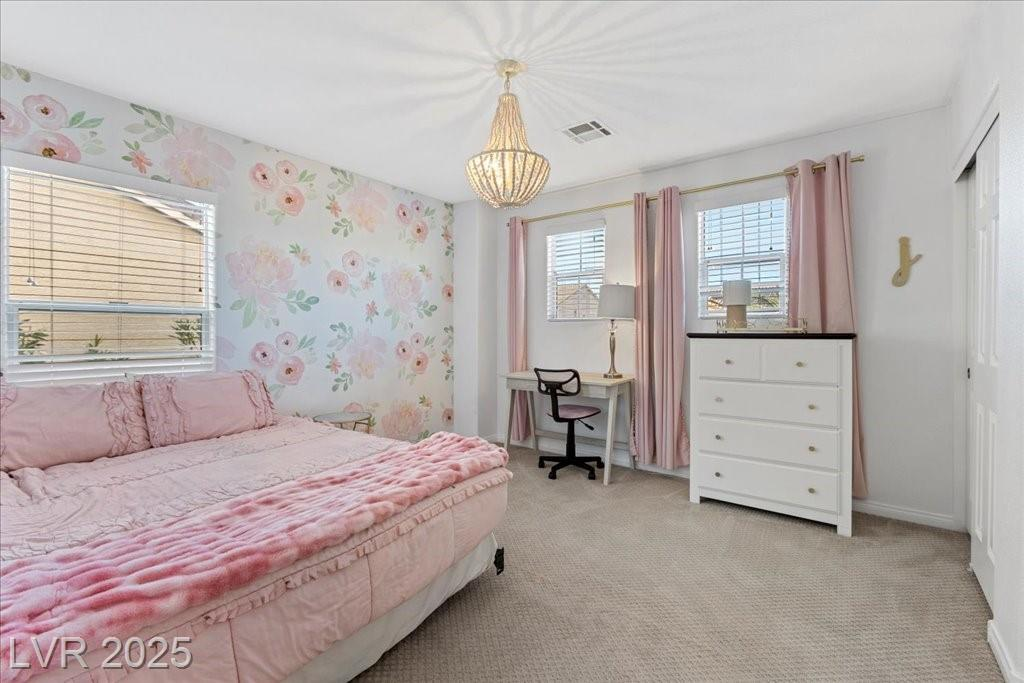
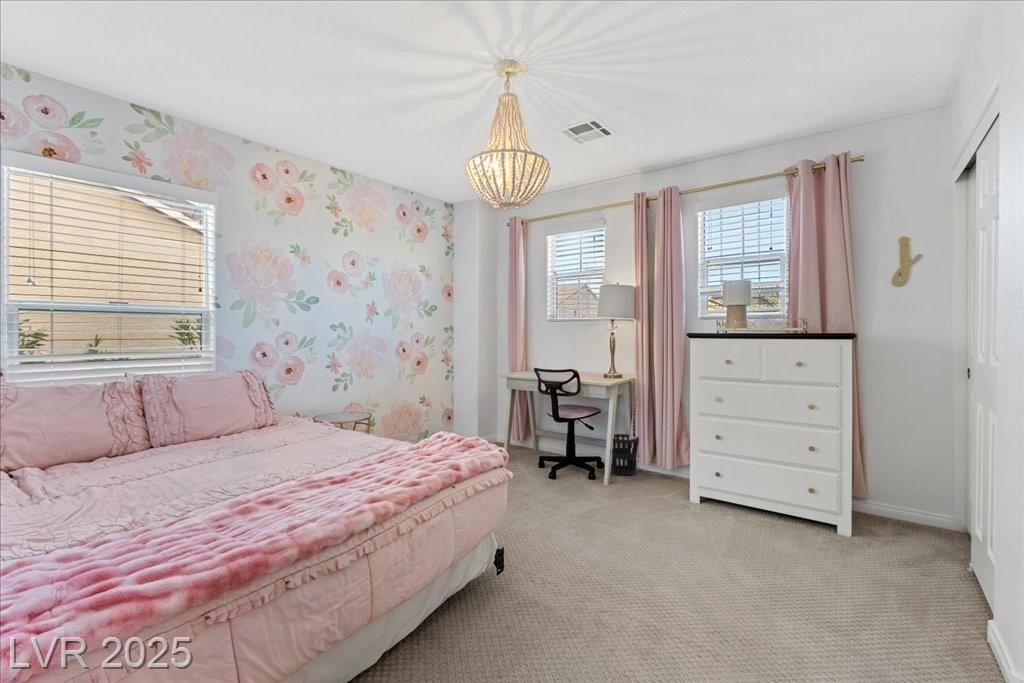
+ wastebasket (623, 454)
